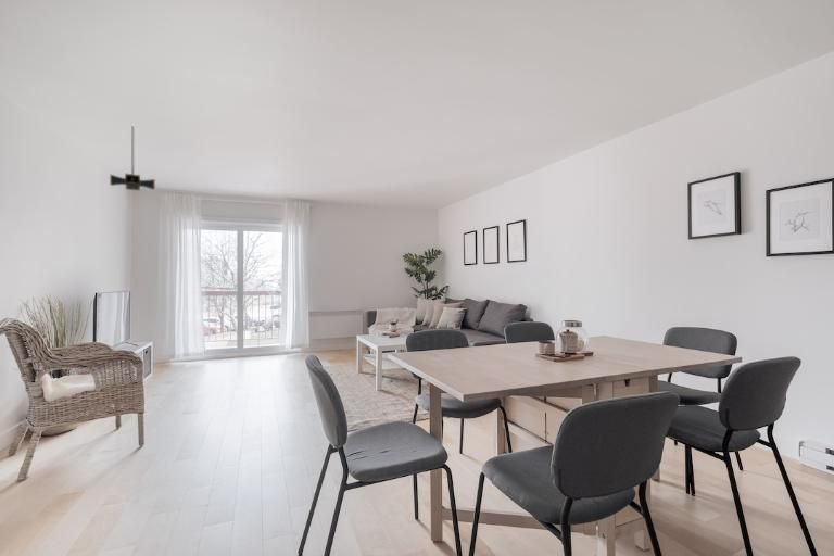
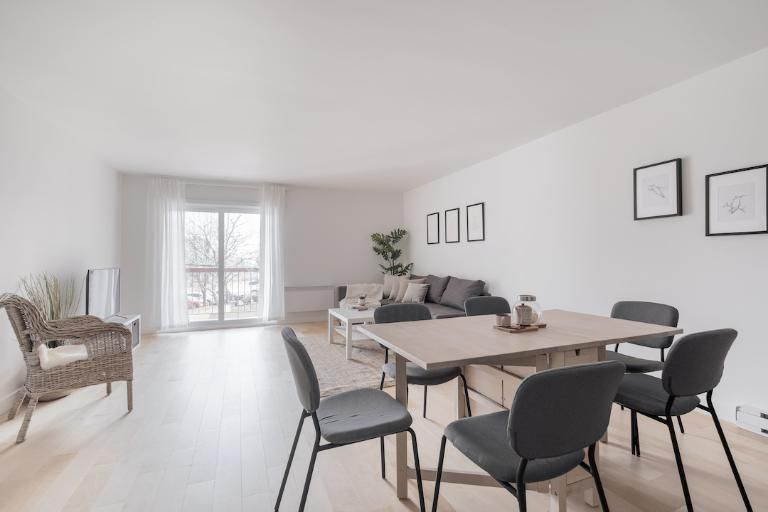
- ceiling light fixture (132, 156)
